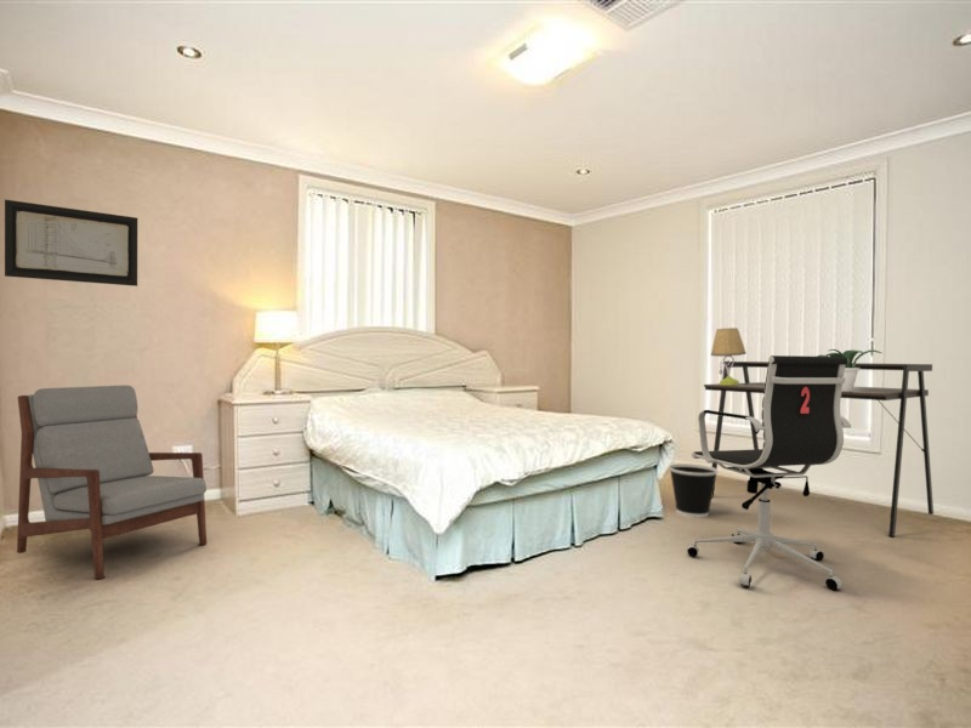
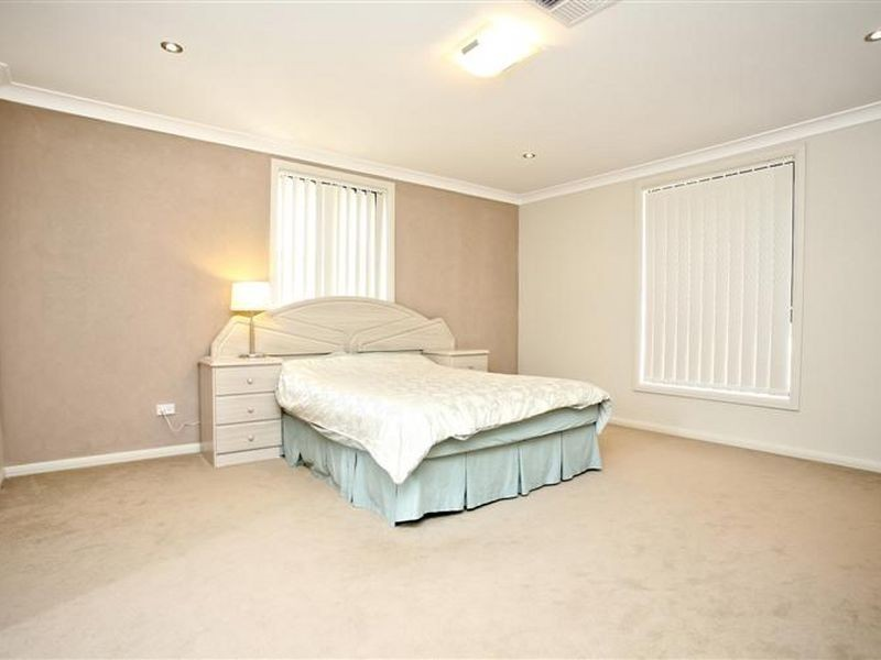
- potted plant (847, 369)
- office chair (770, 460)
- desk (841, 397)
- armchair (117, 468)
- table lamp (729, 356)
- wall art (74, 245)
- wastebasket (692, 490)
